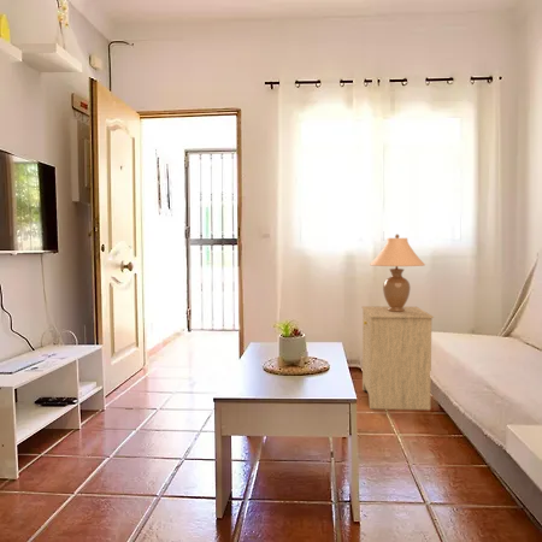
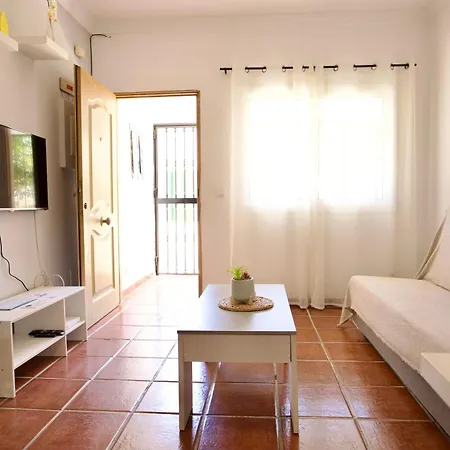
- side table (393, 354)
- table lamp (396, 272)
